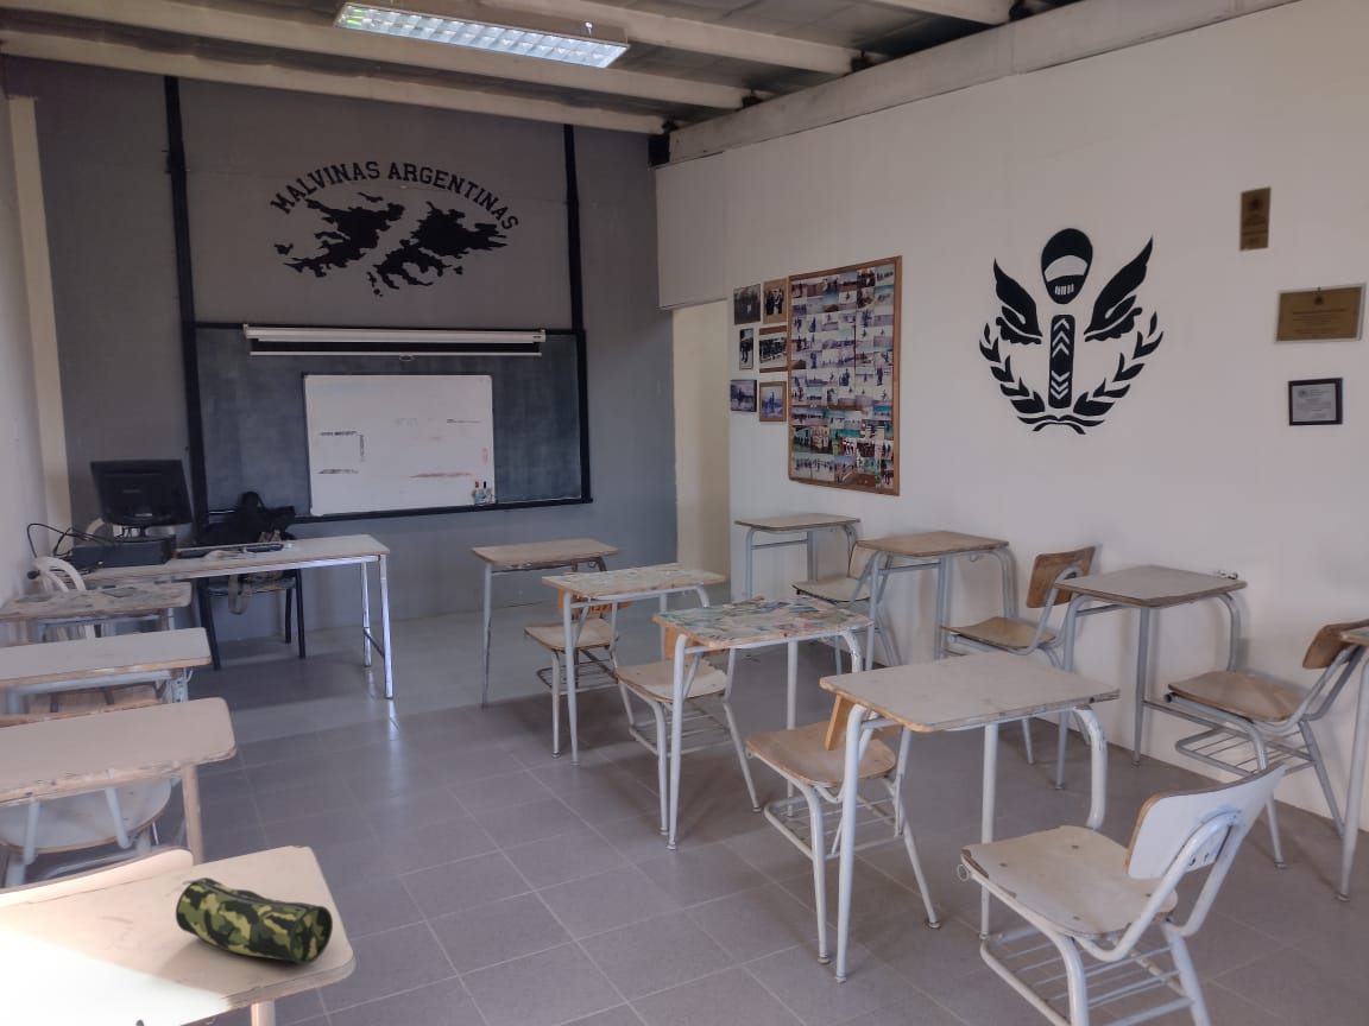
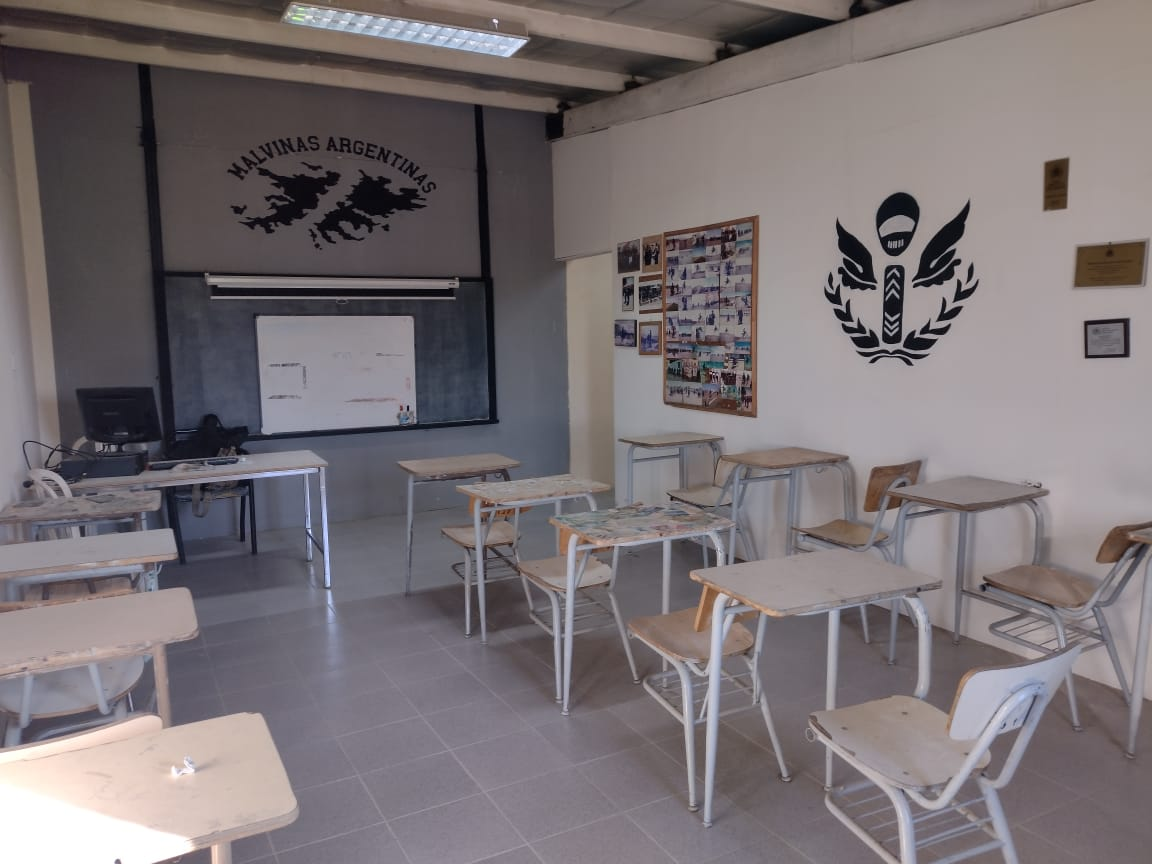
- pencil case (250, 920)
